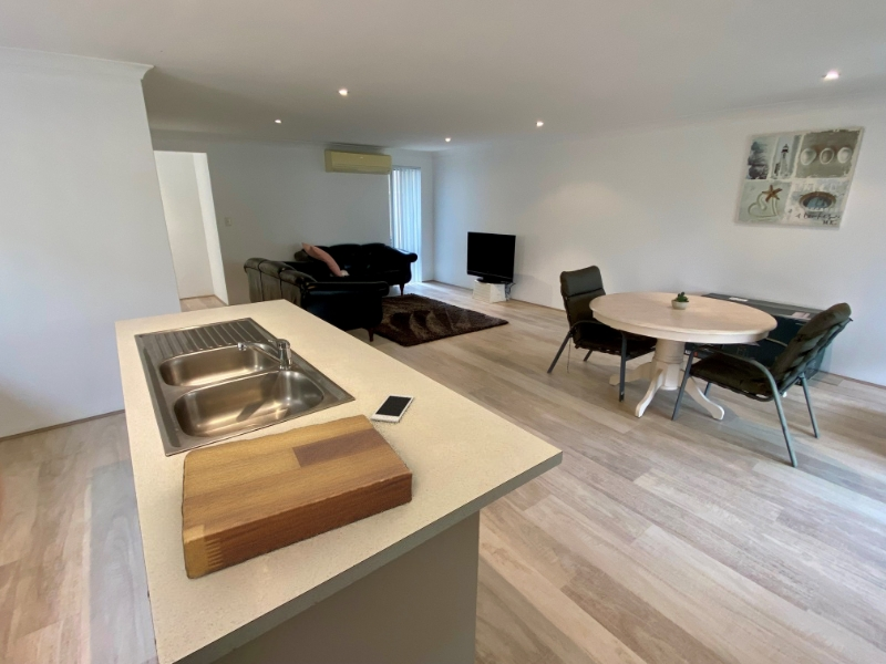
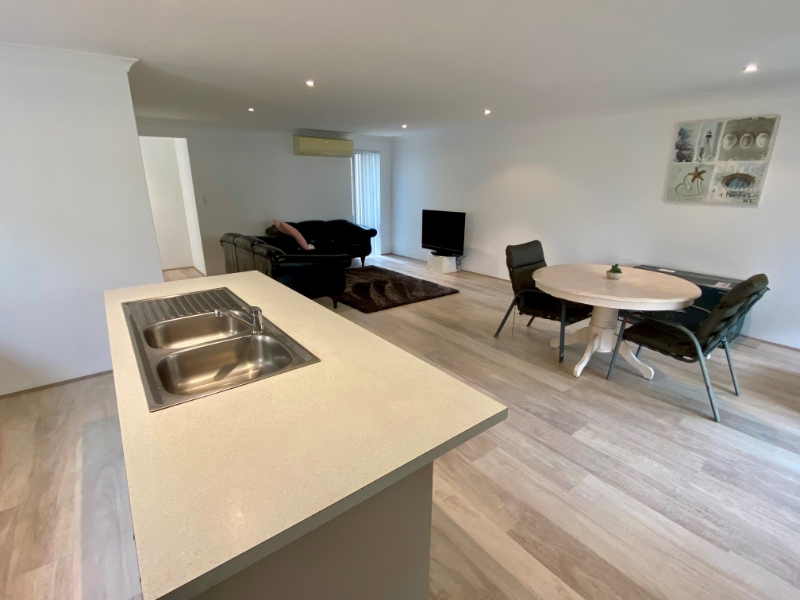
- cutting board (295, 474)
- cell phone (393, 406)
